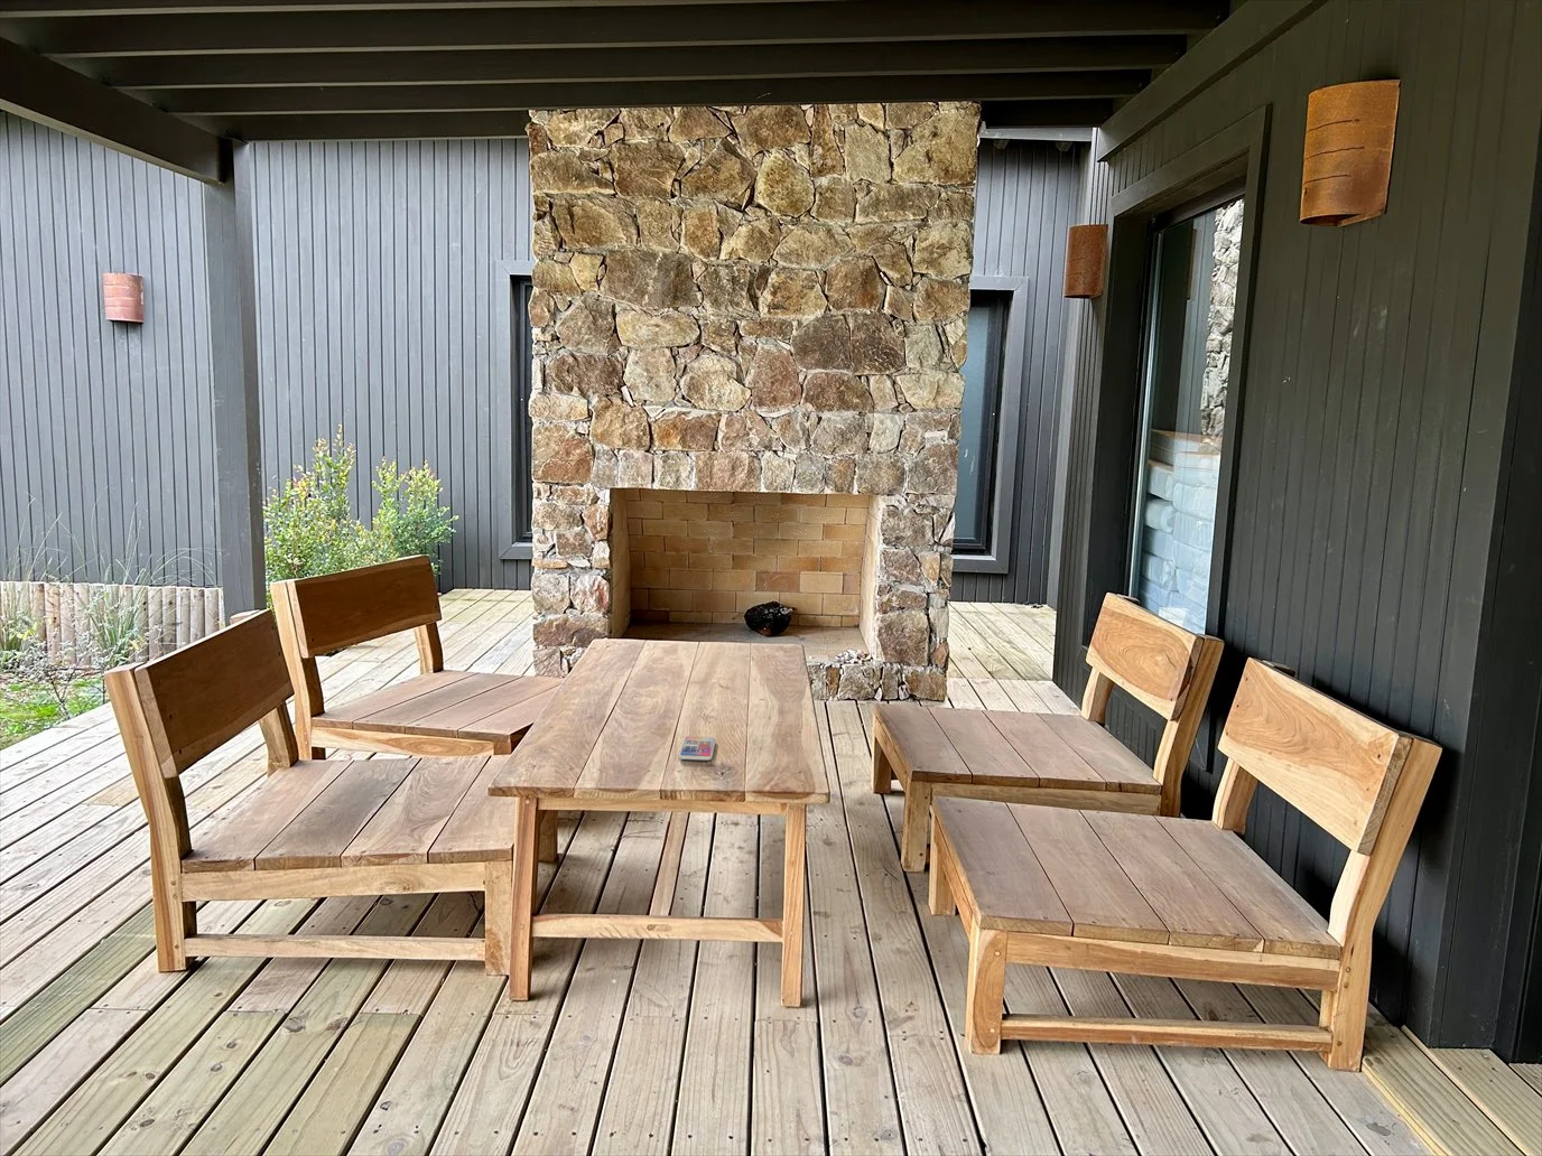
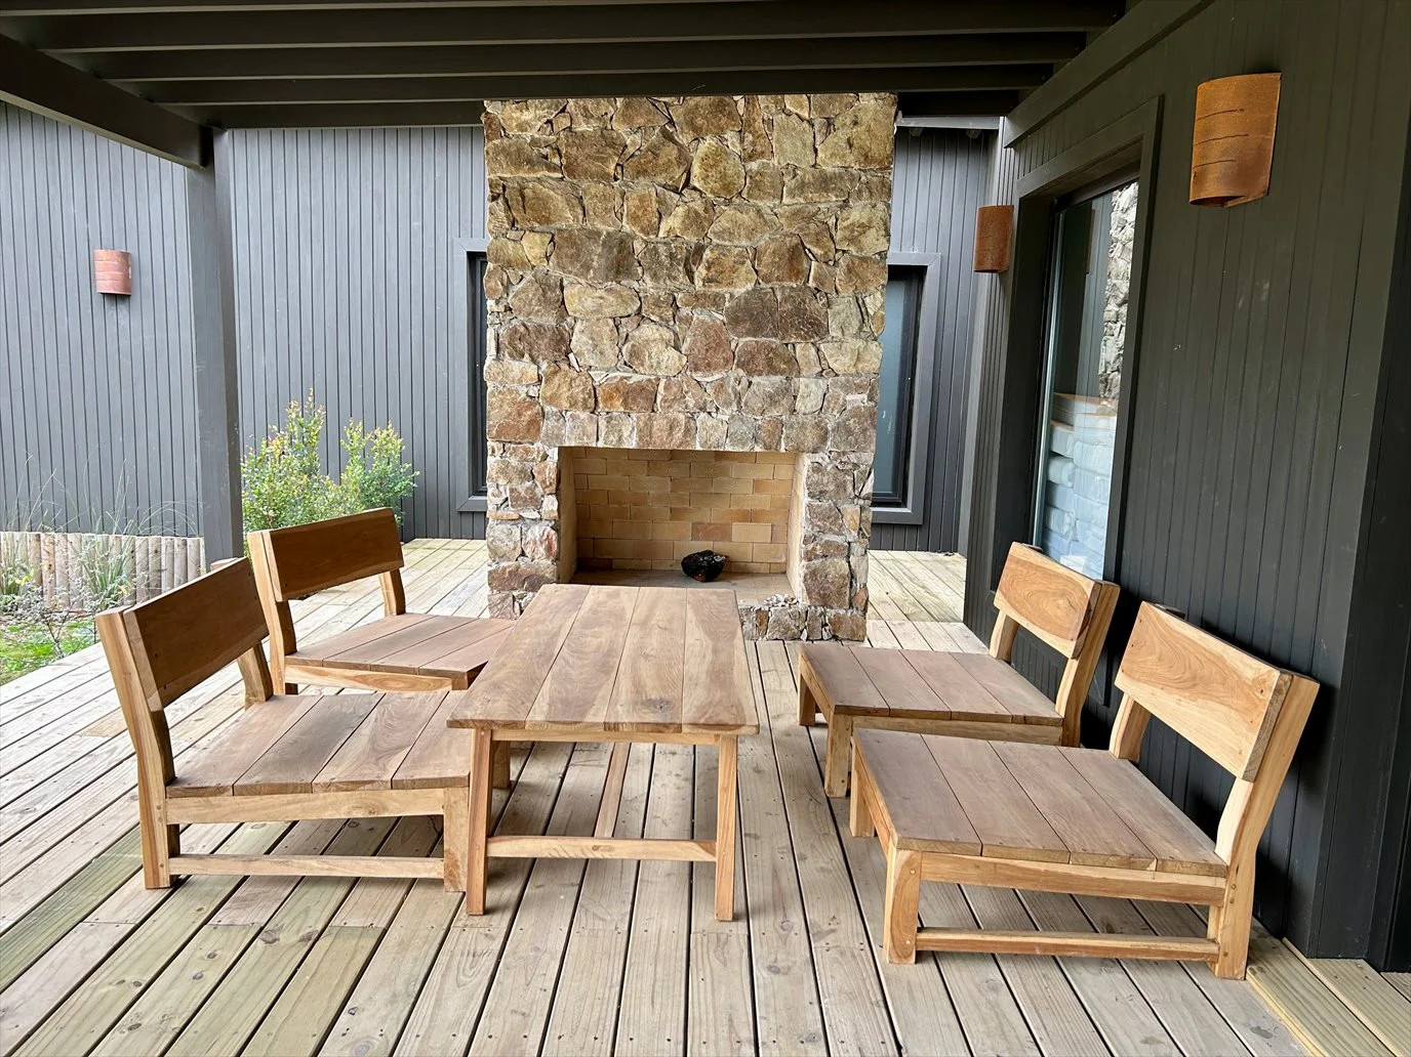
- smartphone (697, 747)
